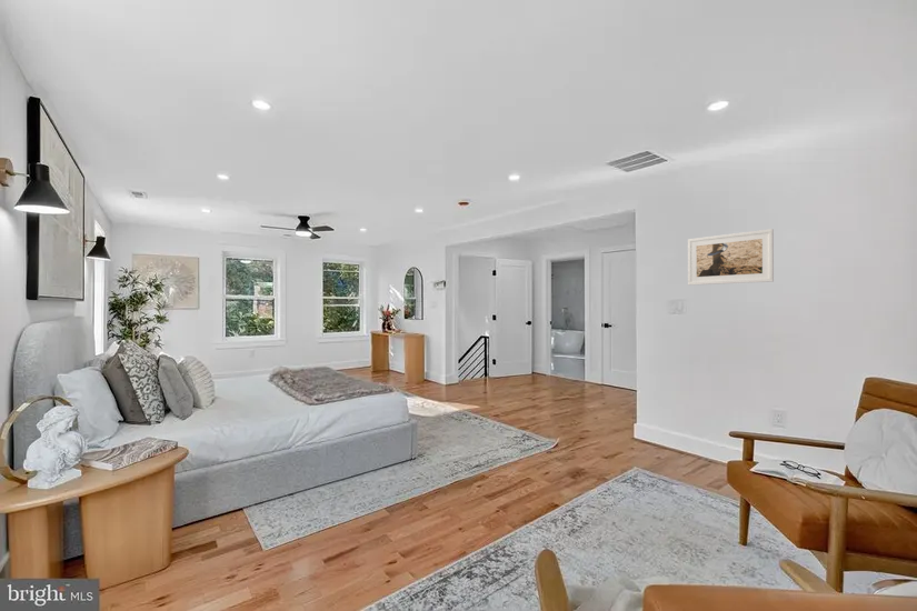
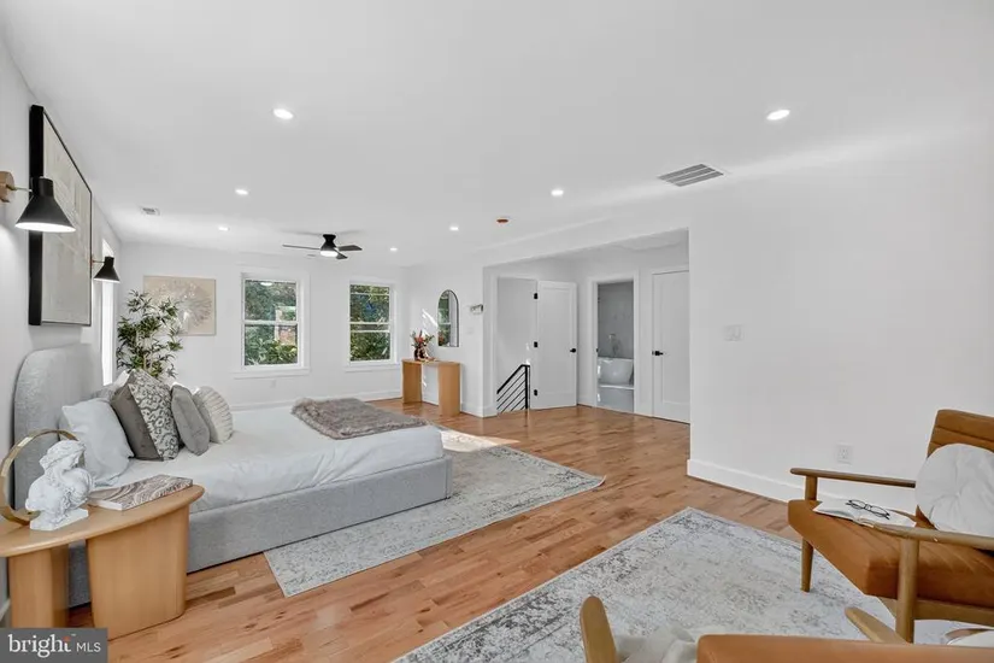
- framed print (727, 259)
